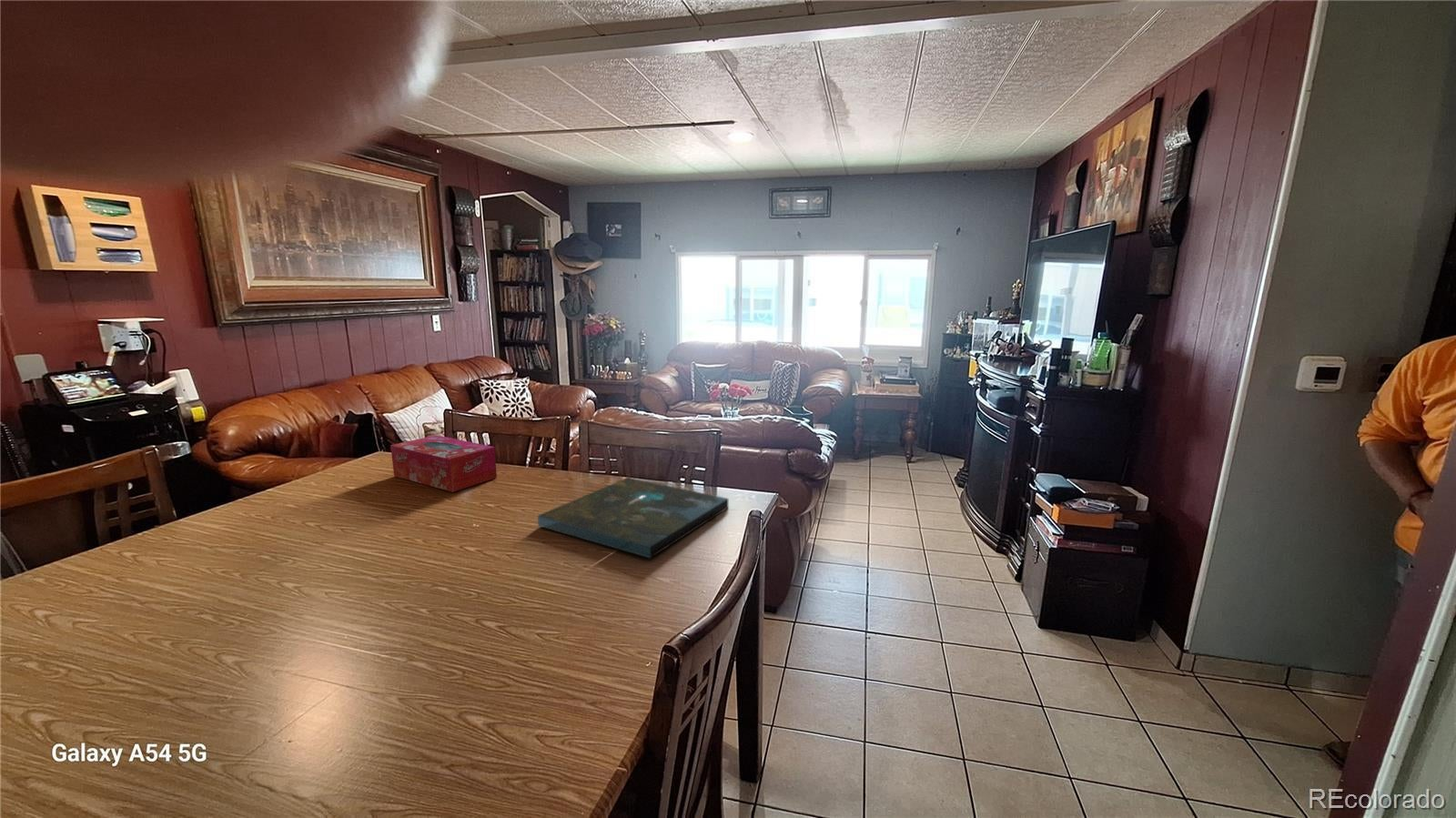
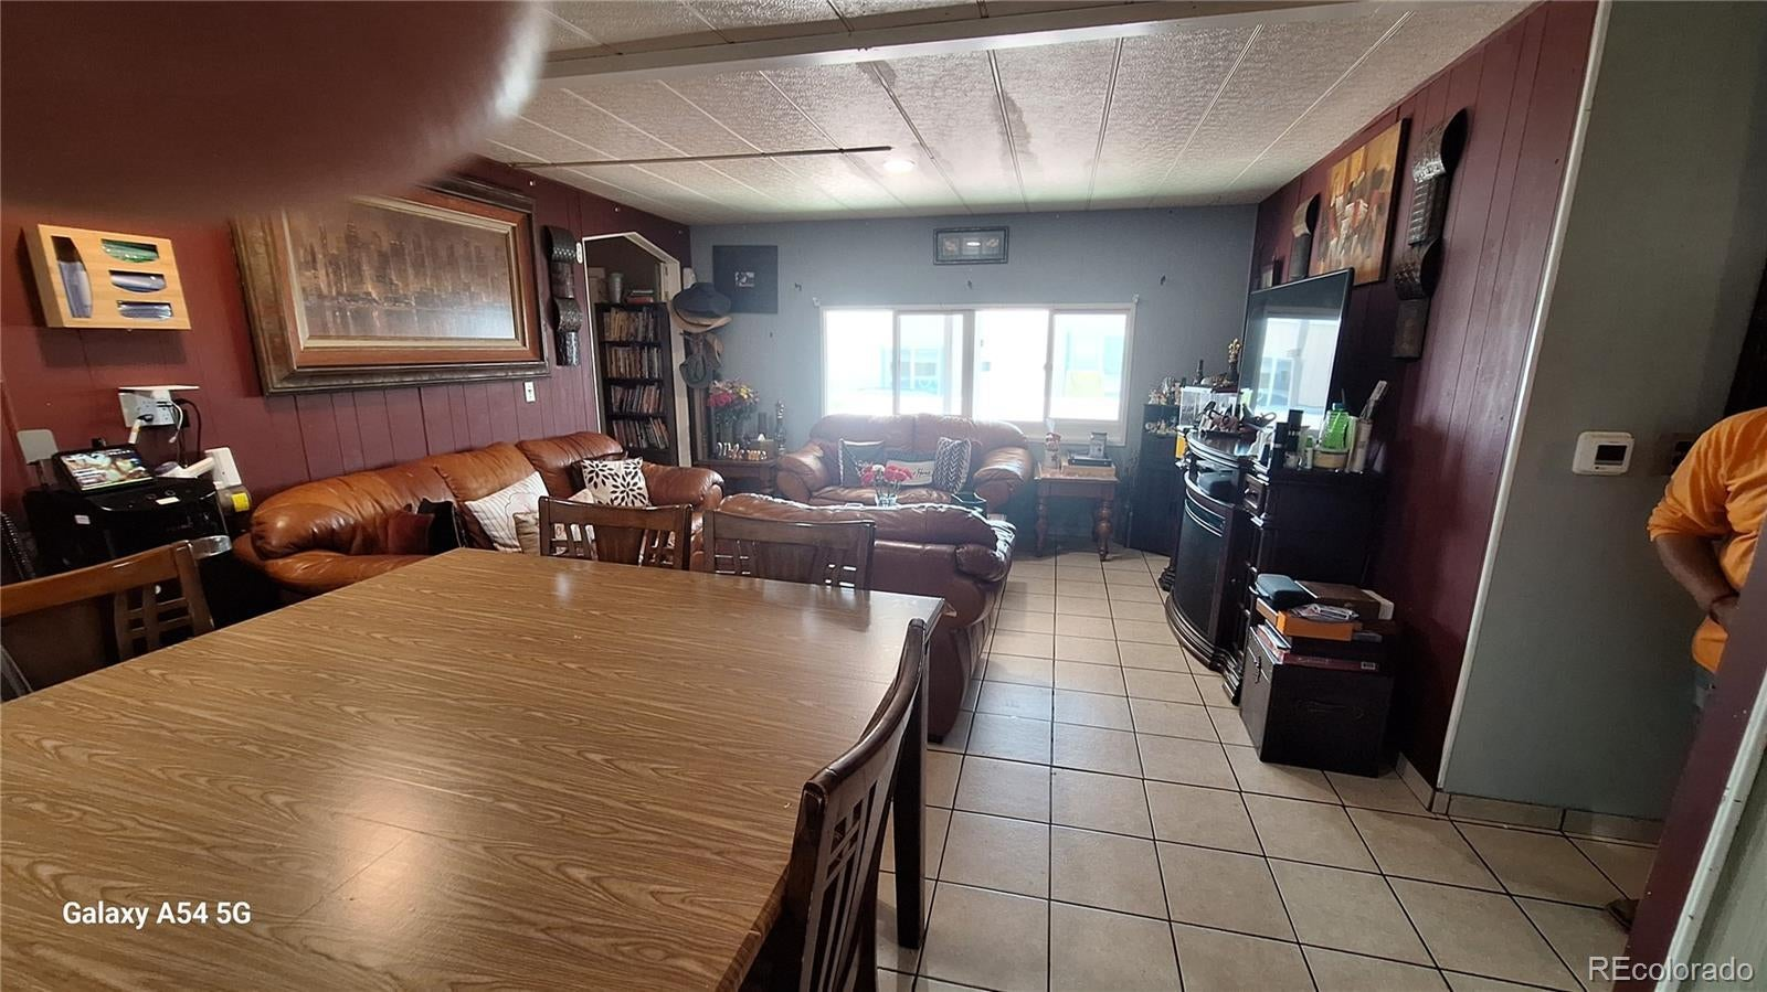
- tissue box (443, 461)
- board game (637, 507)
